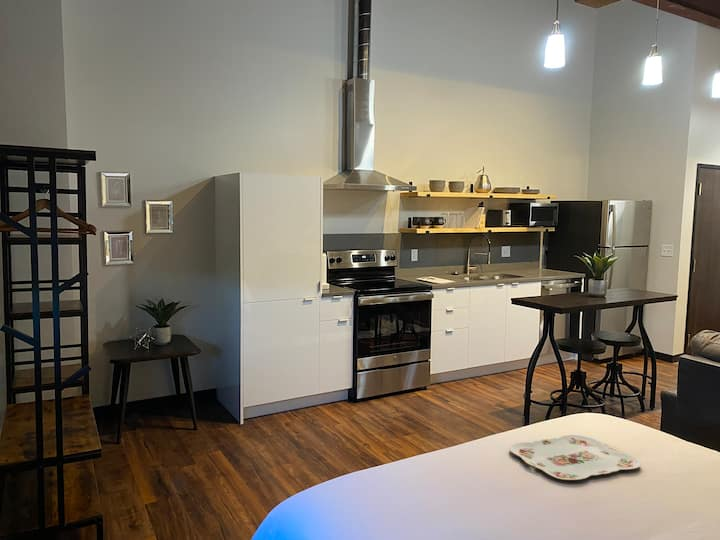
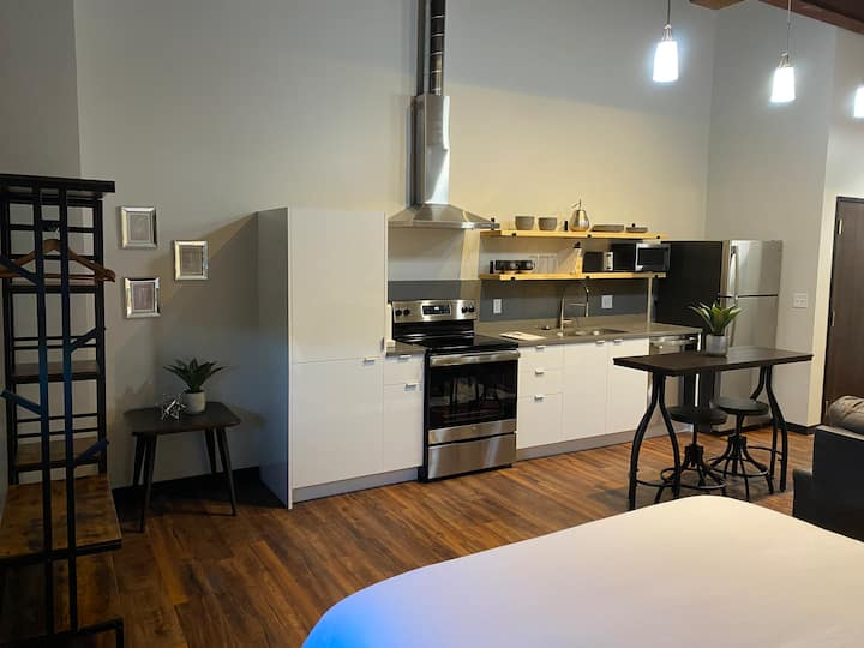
- serving tray (573, 457)
